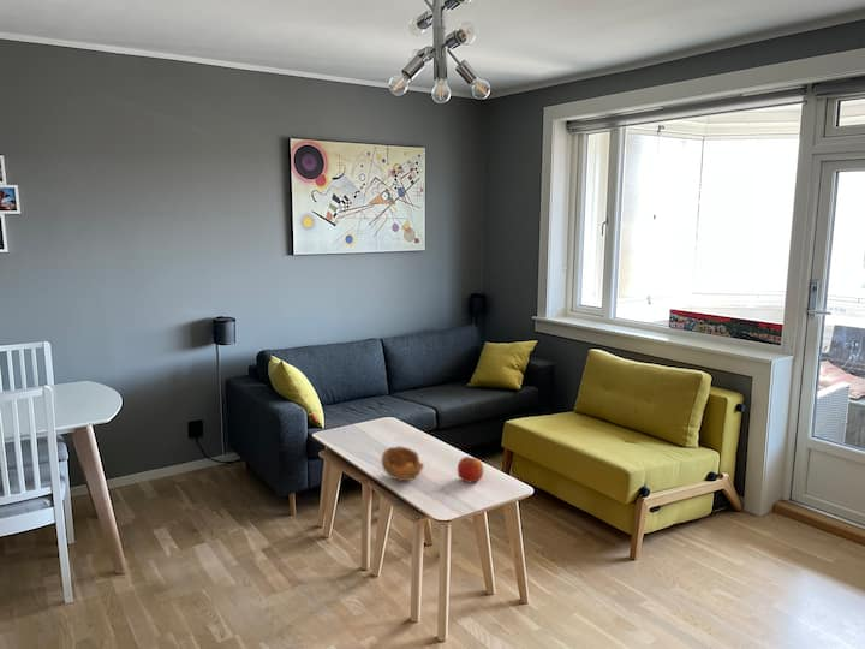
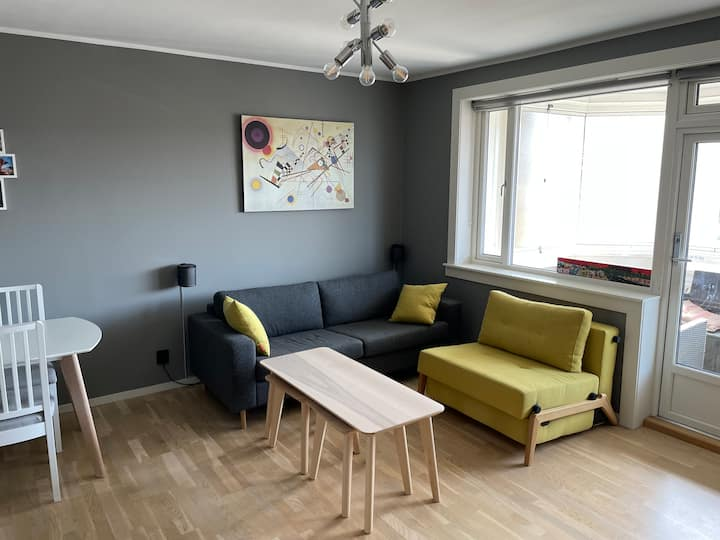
- fruit (470, 468)
- bowl (402, 466)
